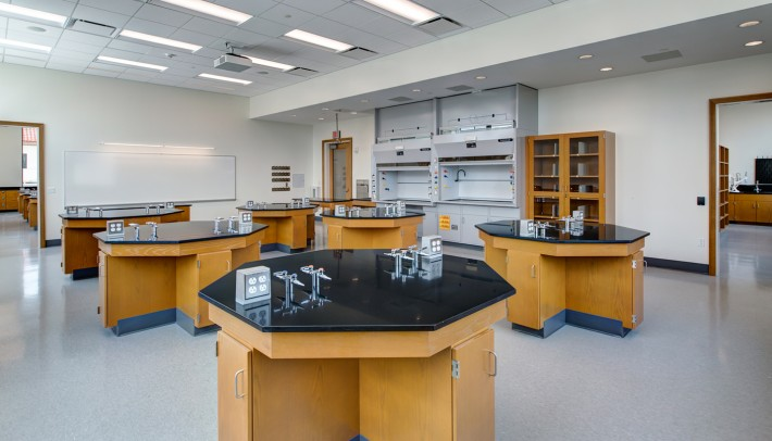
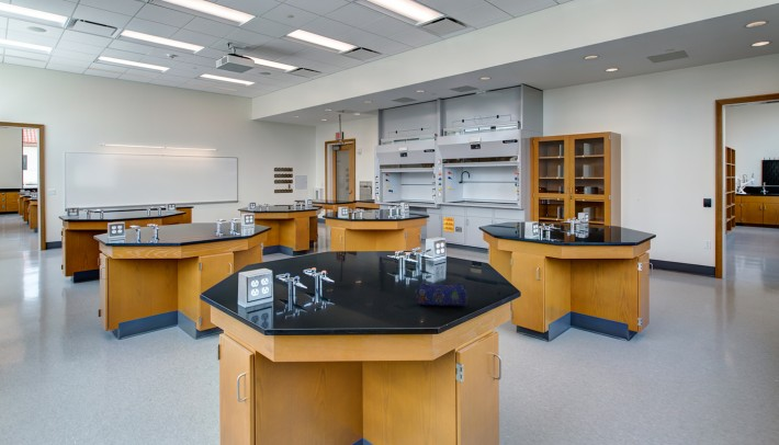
+ pencil case (441, 294)
